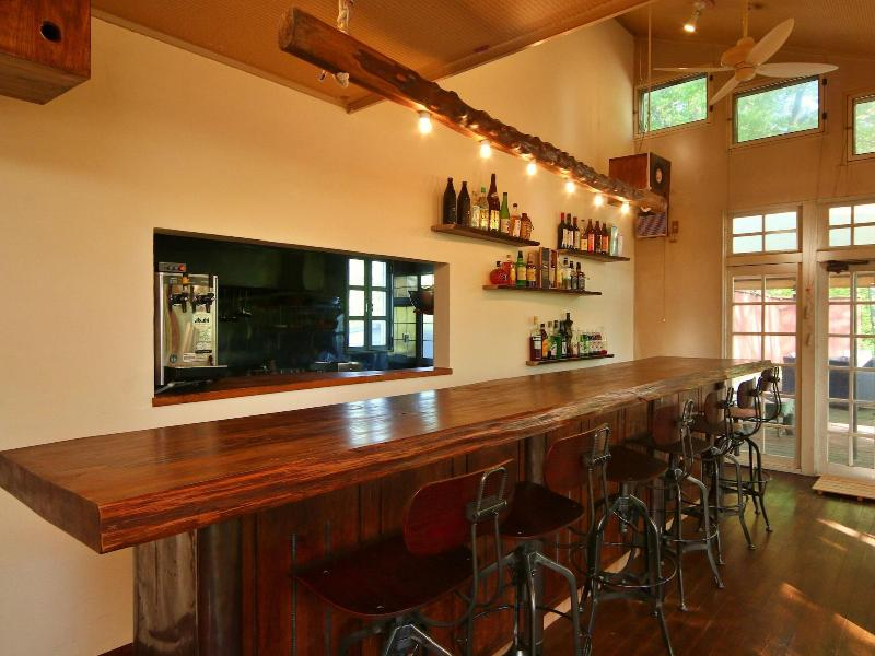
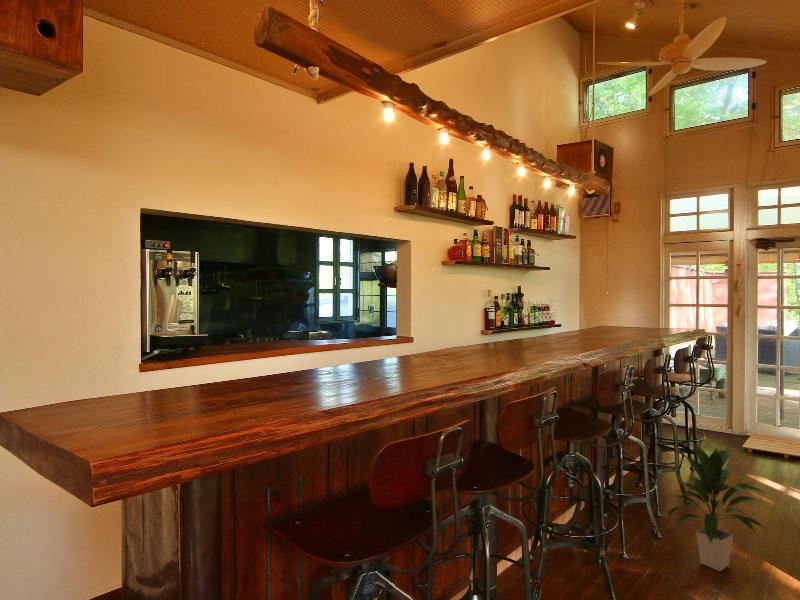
+ indoor plant (711, 502)
